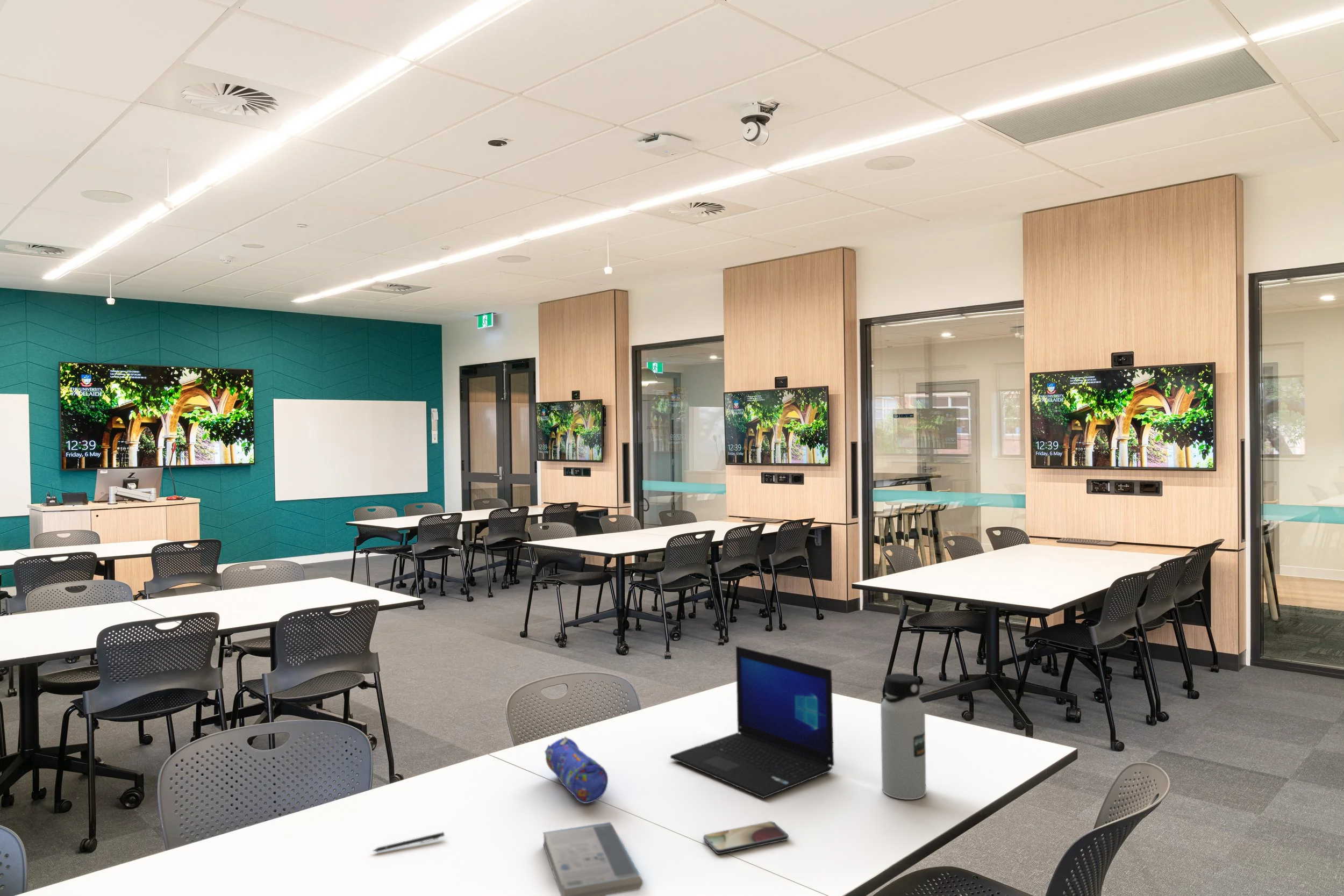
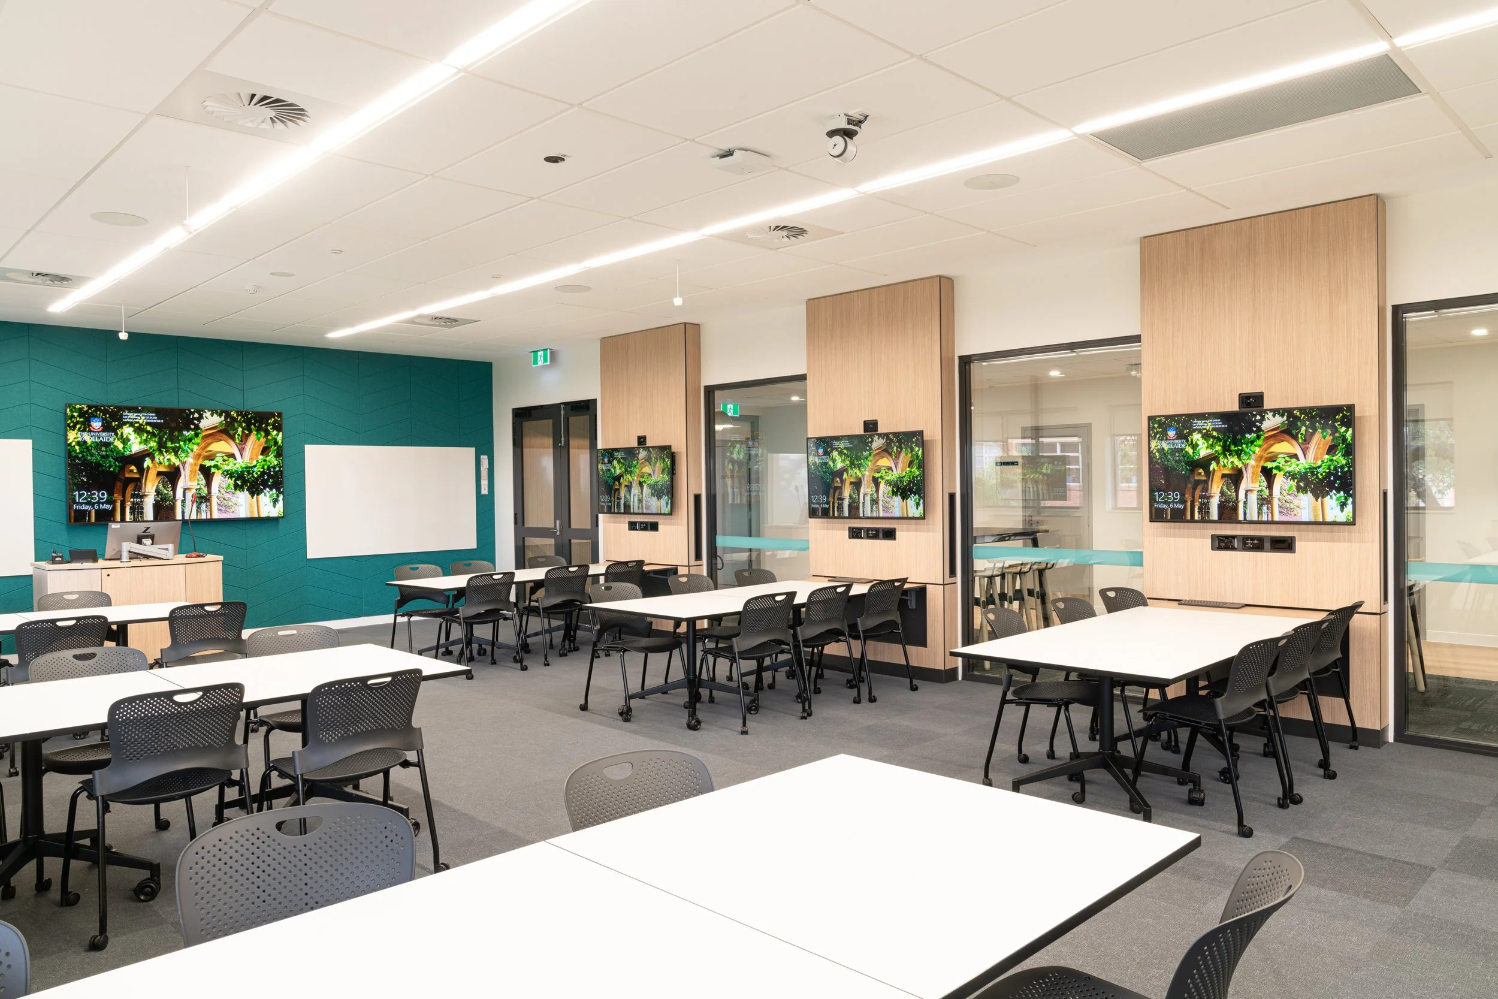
- smartphone (746, 837)
- laptop (749, 715)
- pen (409, 842)
- pencil case (575, 767)
- book (590, 859)
- water bottle (903, 734)
